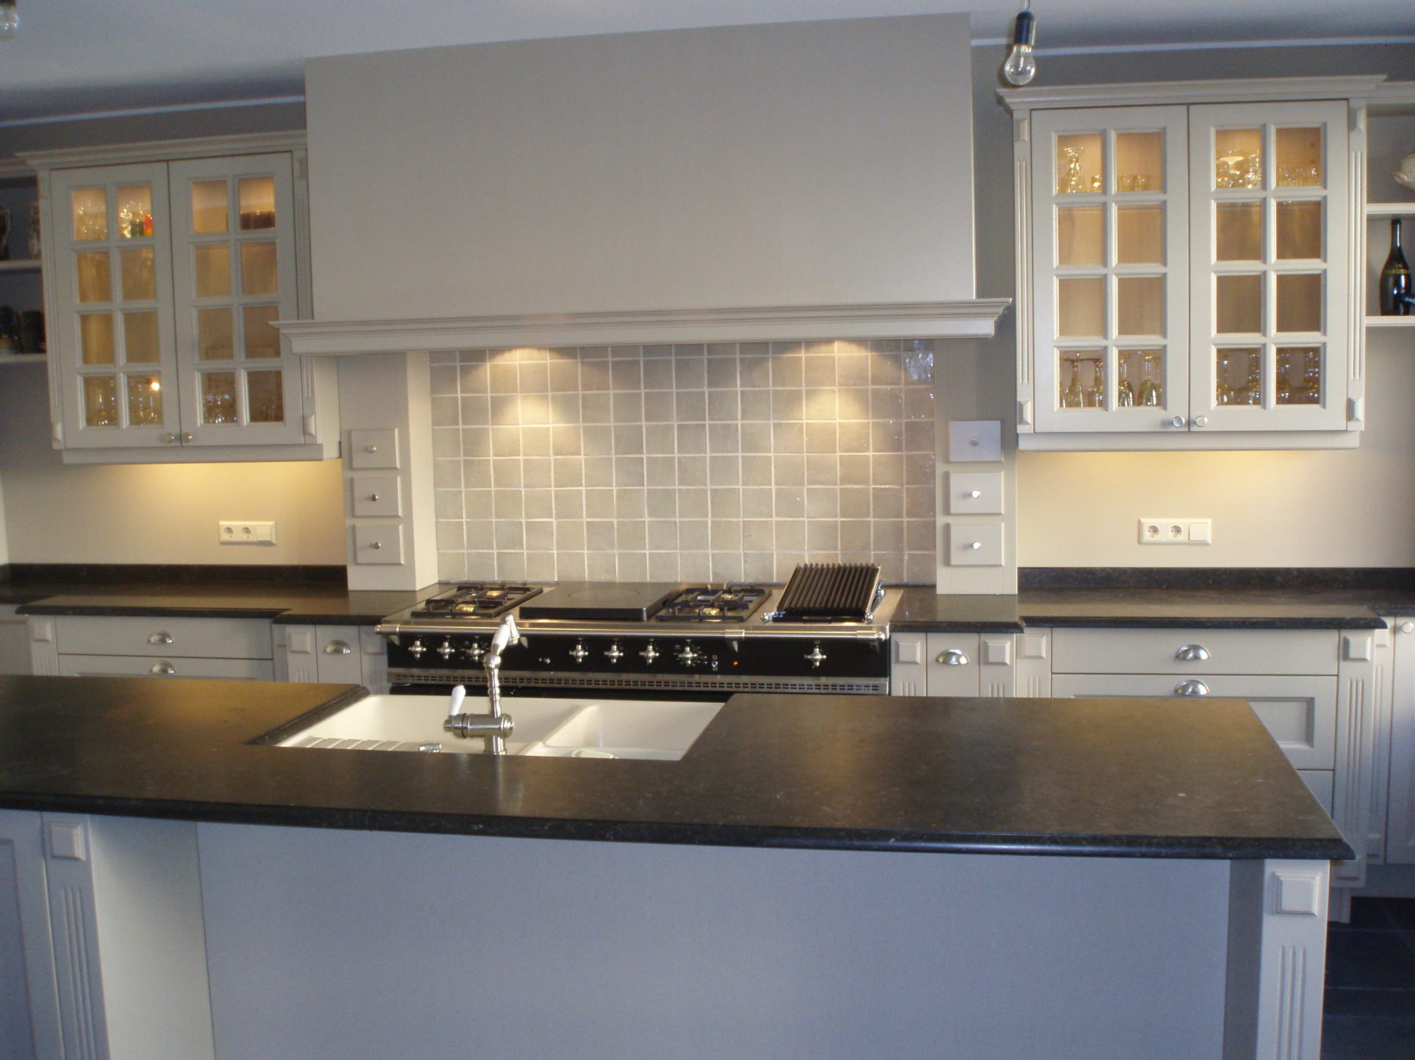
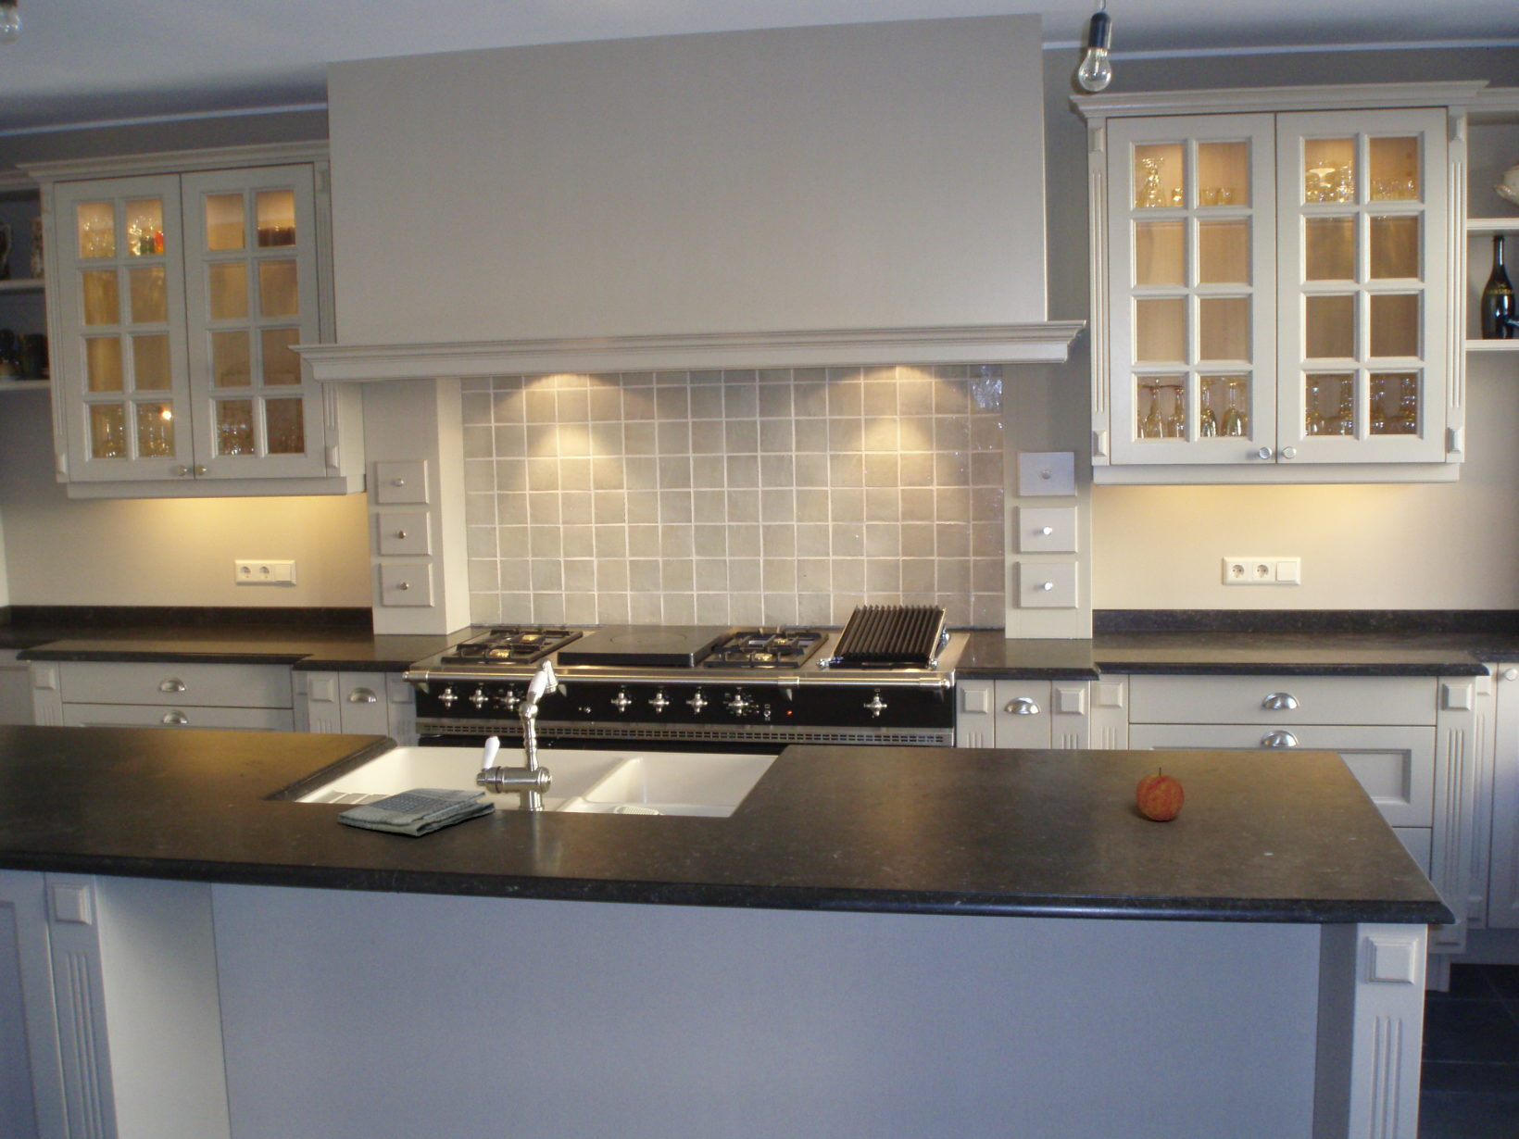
+ dish towel (417, 808)
+ fruit (1160, 793)
